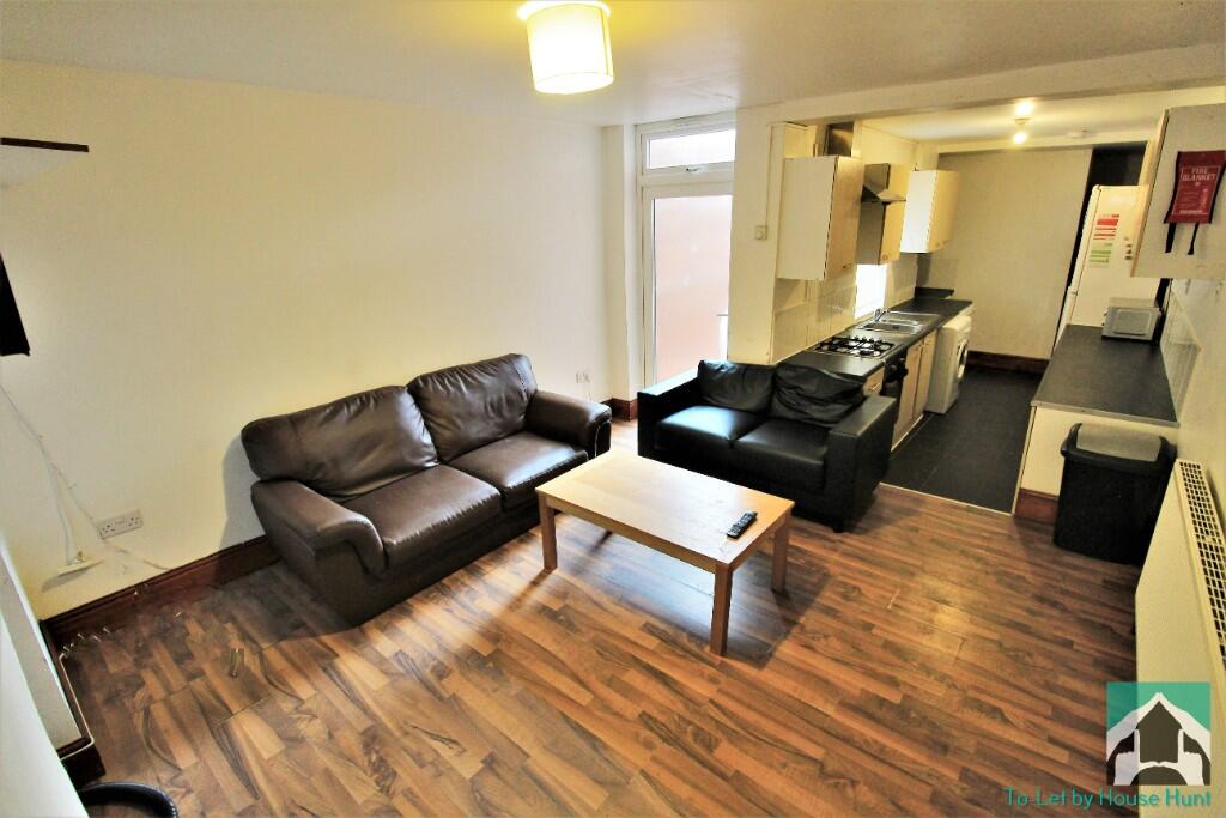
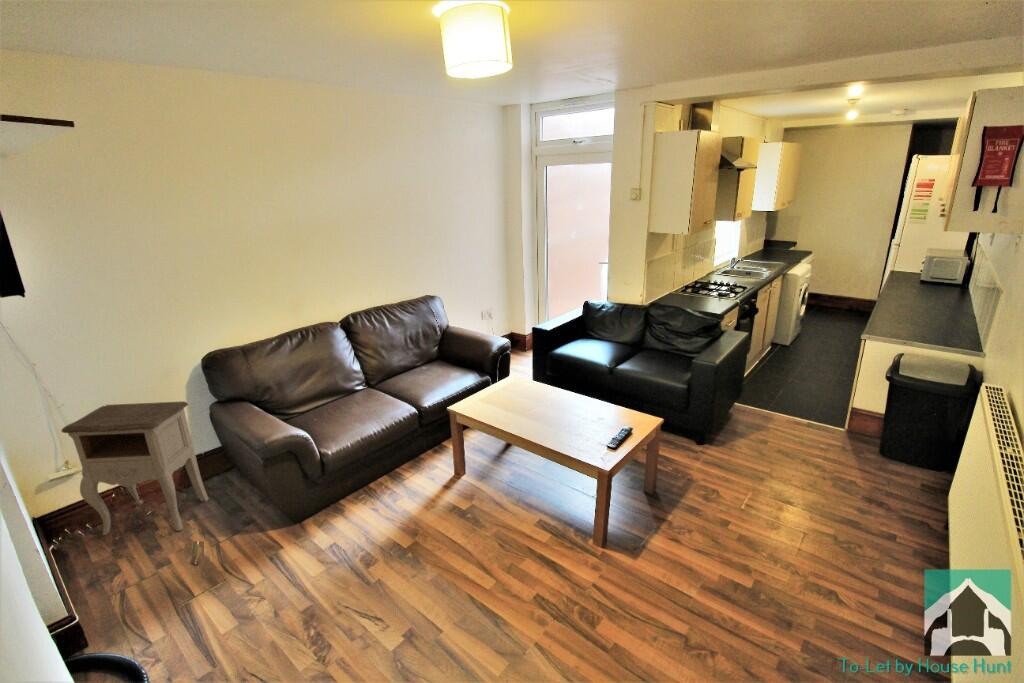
+ nightstand (142, 467)
